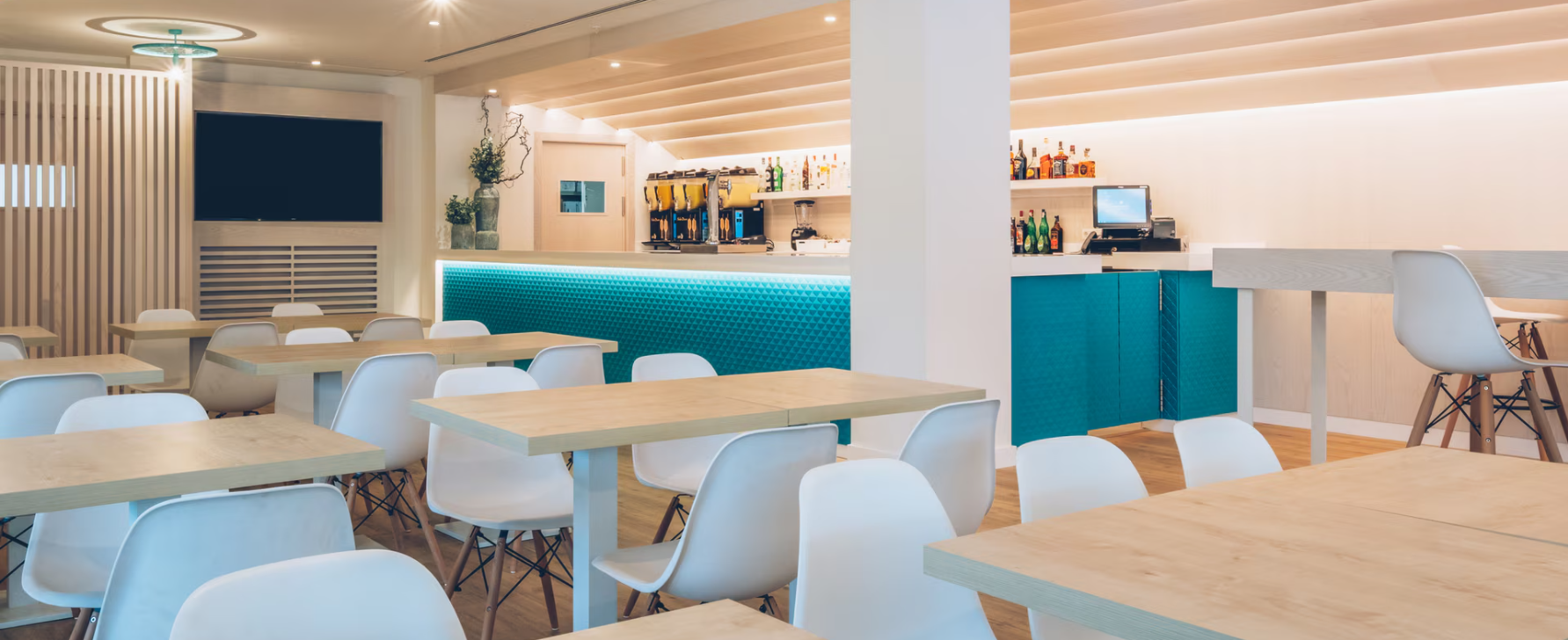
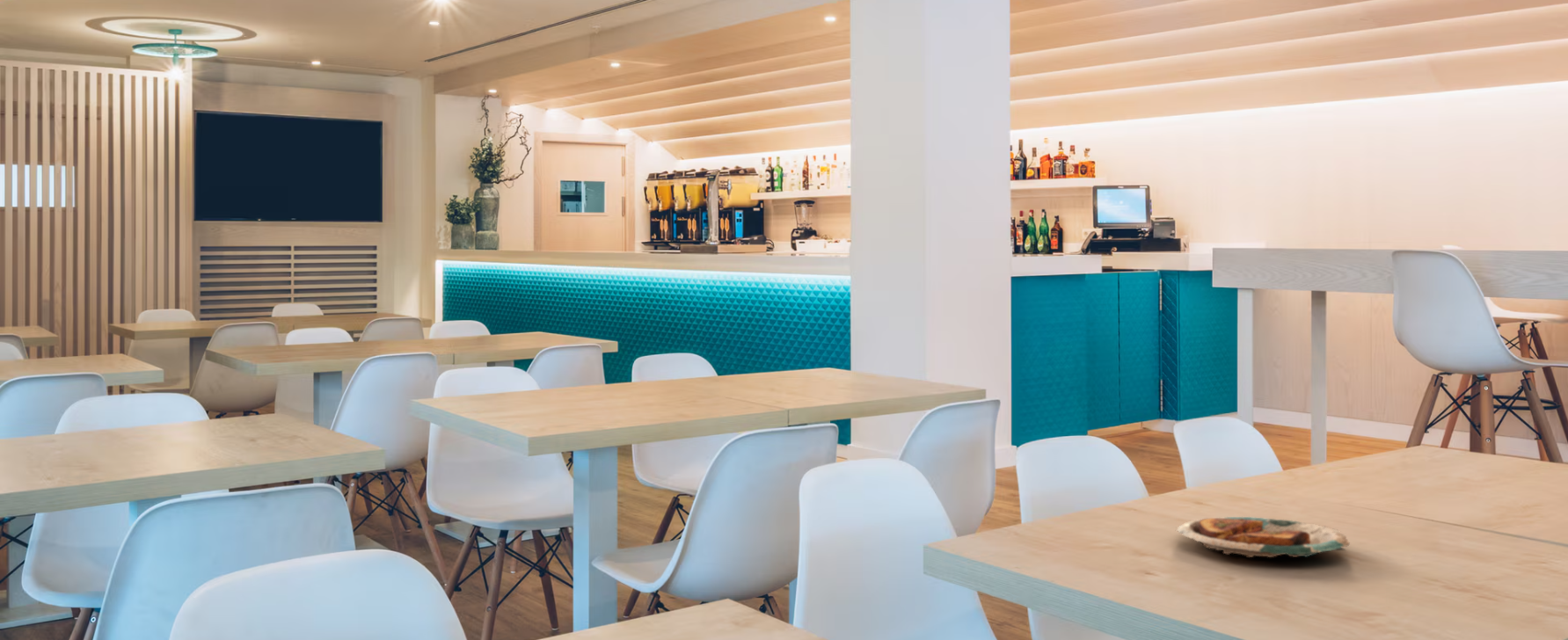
+ plate (1264, 535)
